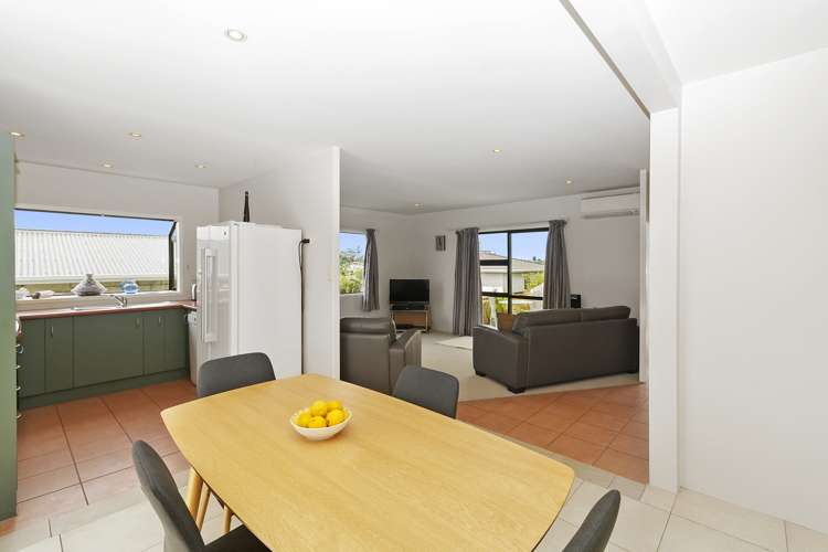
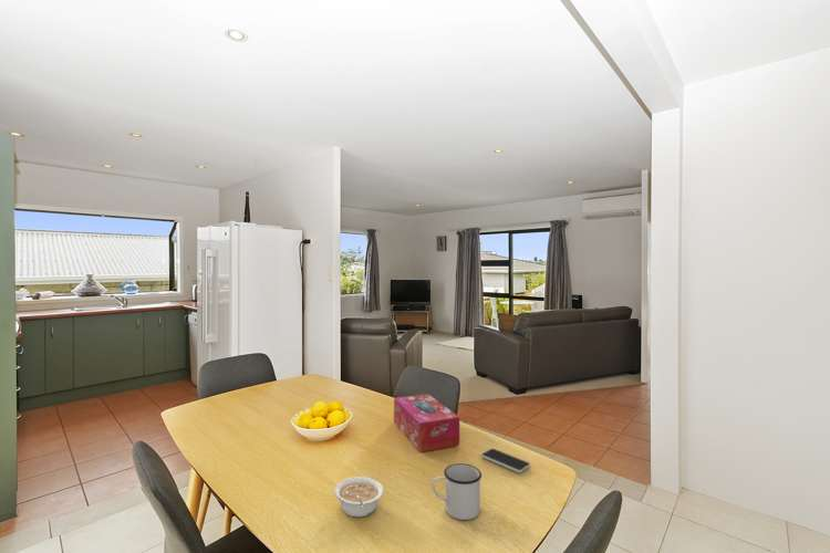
+ tissue box (424, 419)
+ legume (360, 497)
+ smartphone (505, 459)
+ mug (456, 490)
